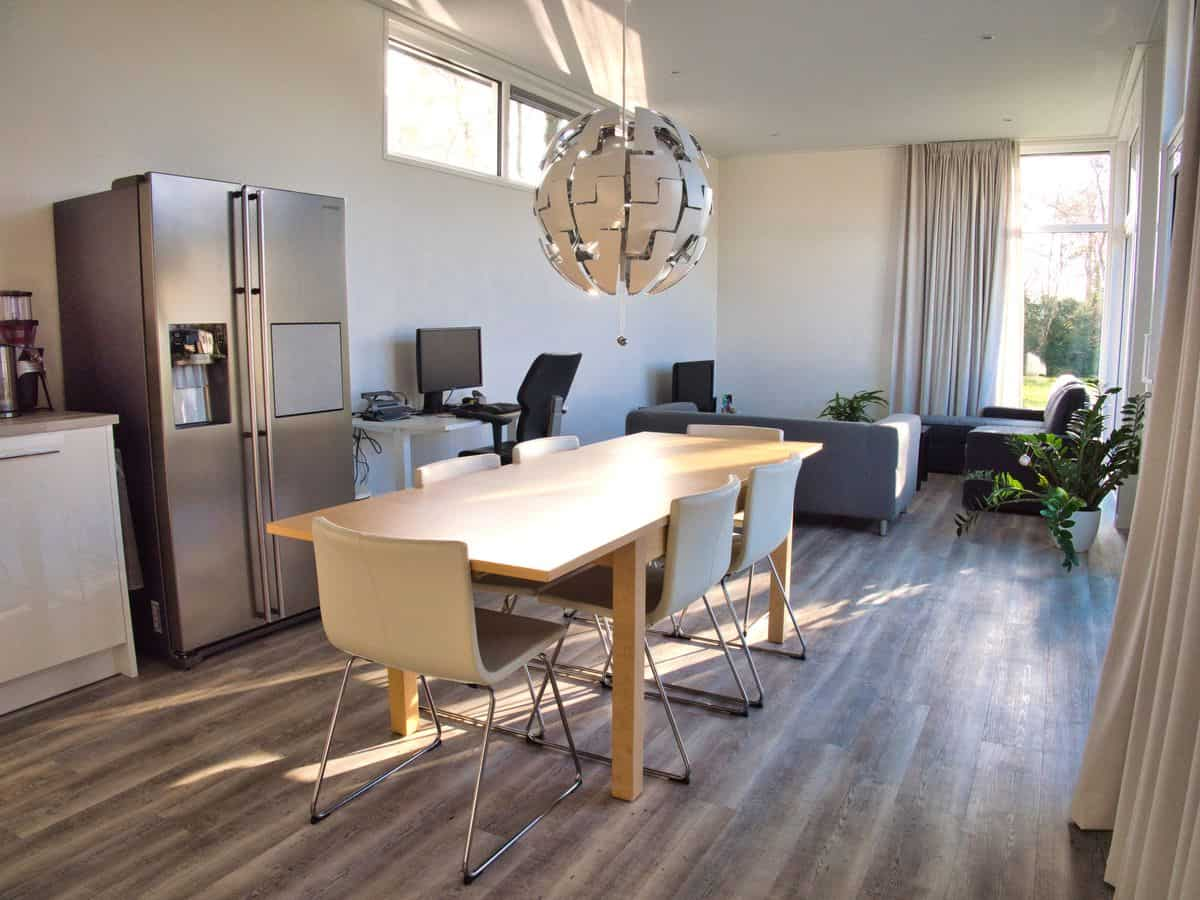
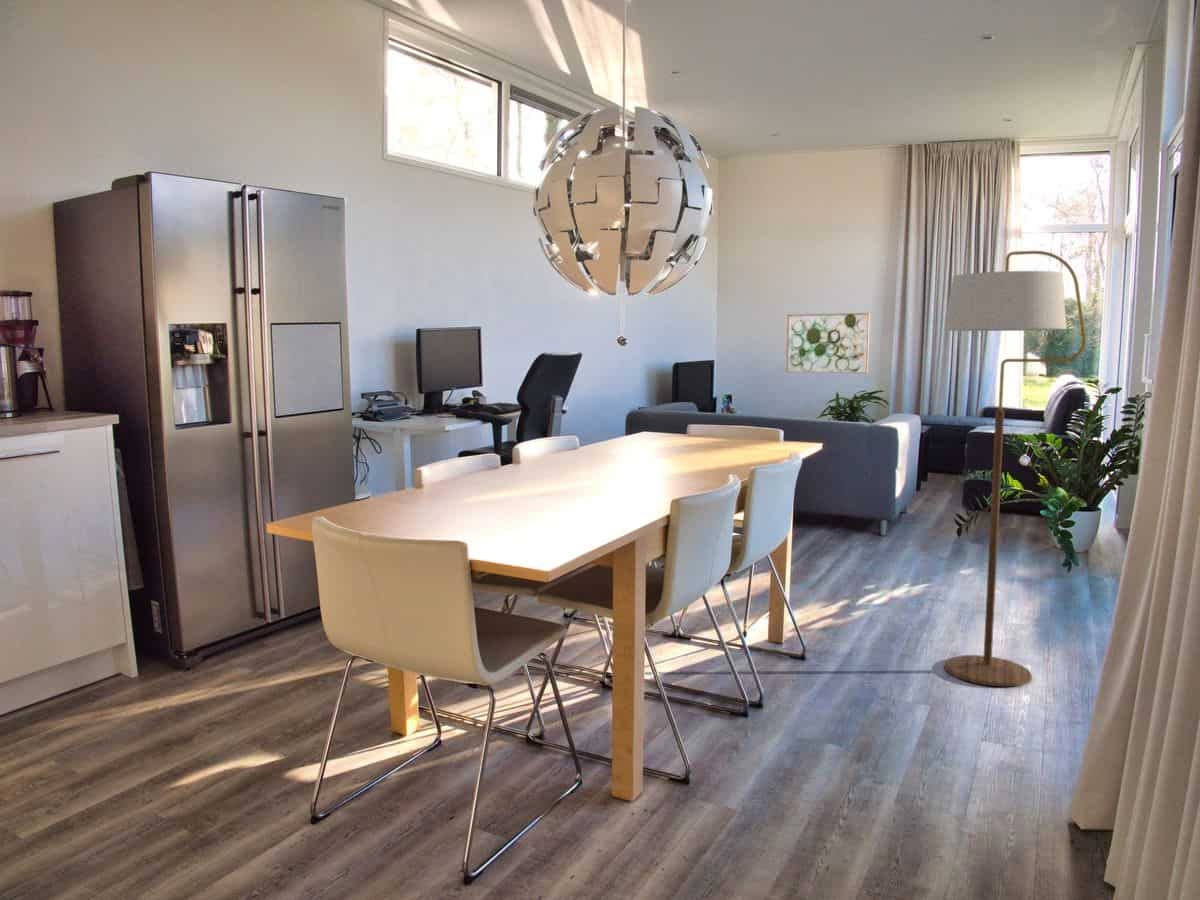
+ wall art (826, 343)
+ floor lamp (1001, 464)
